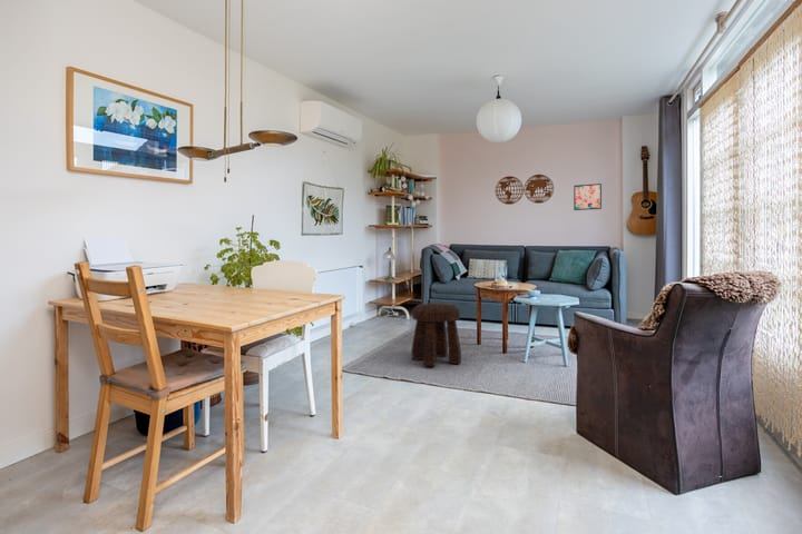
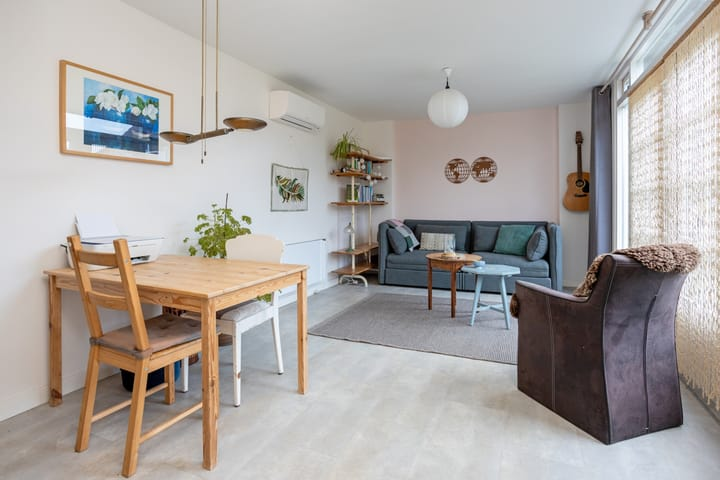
- stool (436, 332)
- wall art (587, 197)
